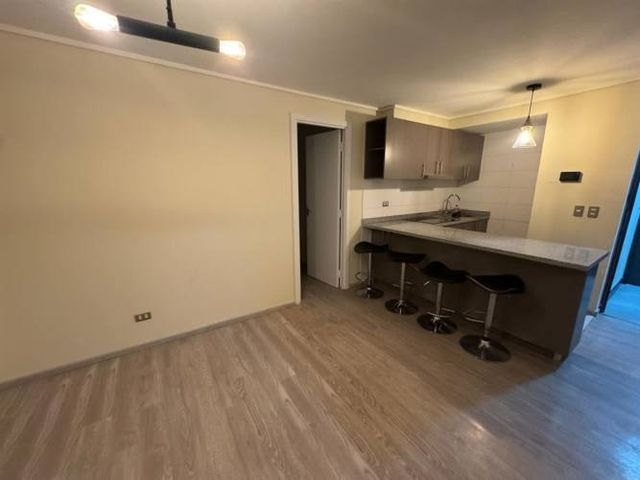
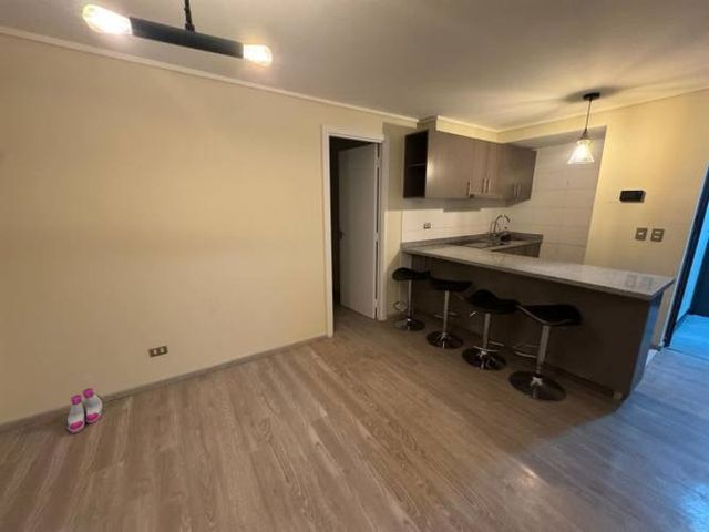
+ boots (83, 406)
